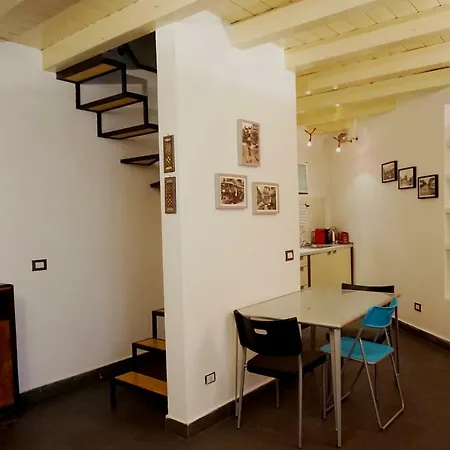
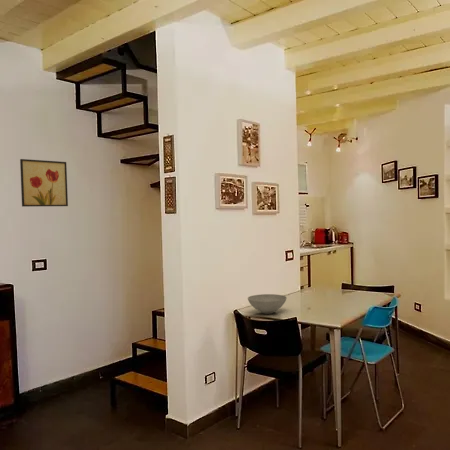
+ wall art (44, 183)
+ bowl (267, 304)
